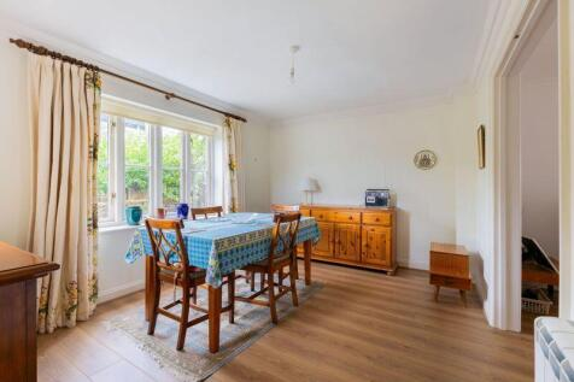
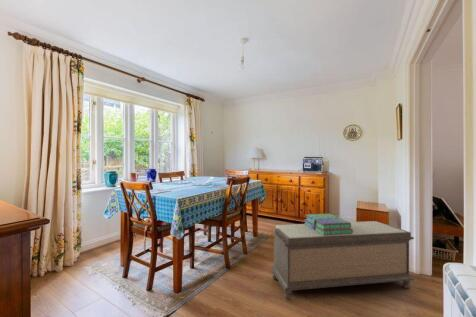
+ stack of books (326, 223)
+ bench (338, 255)
